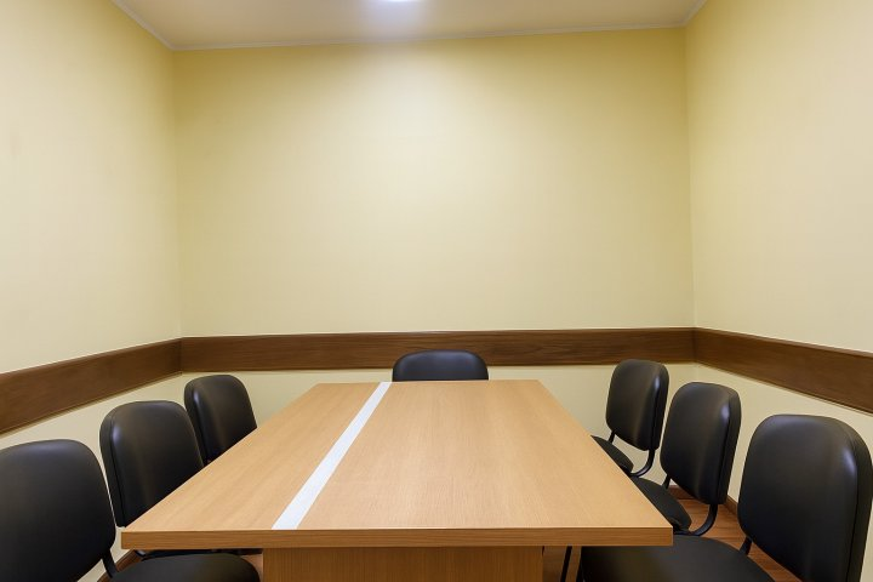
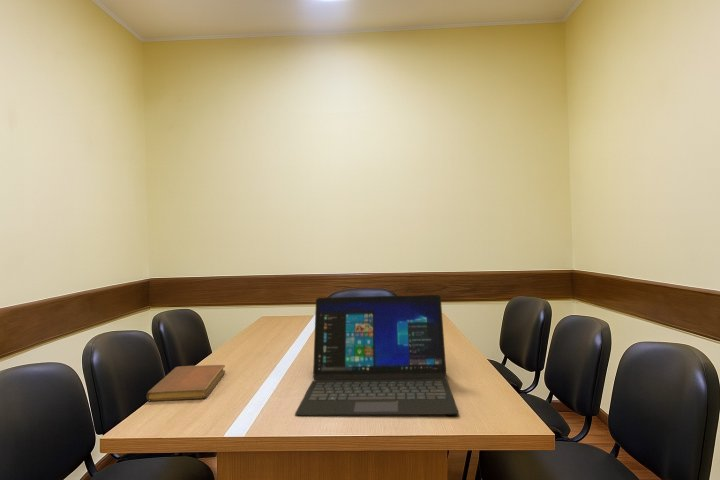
+ notebook (189, 381)
+ laptop (377, 347)
